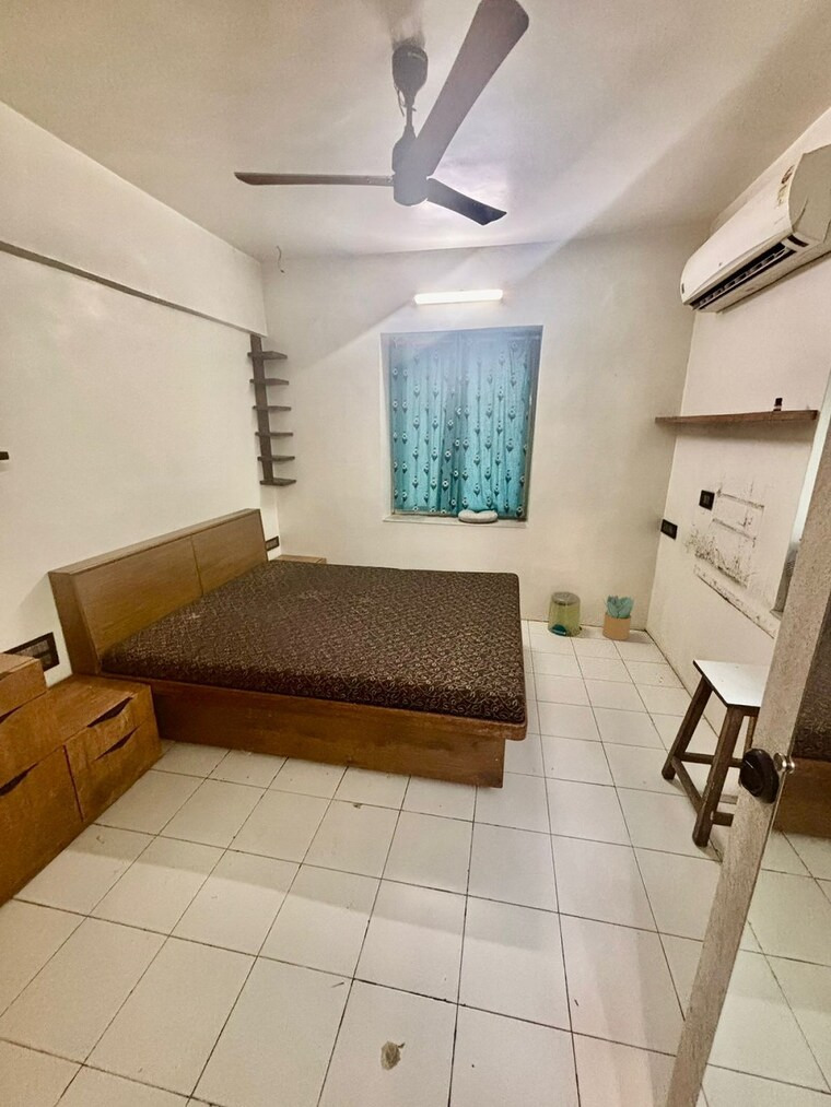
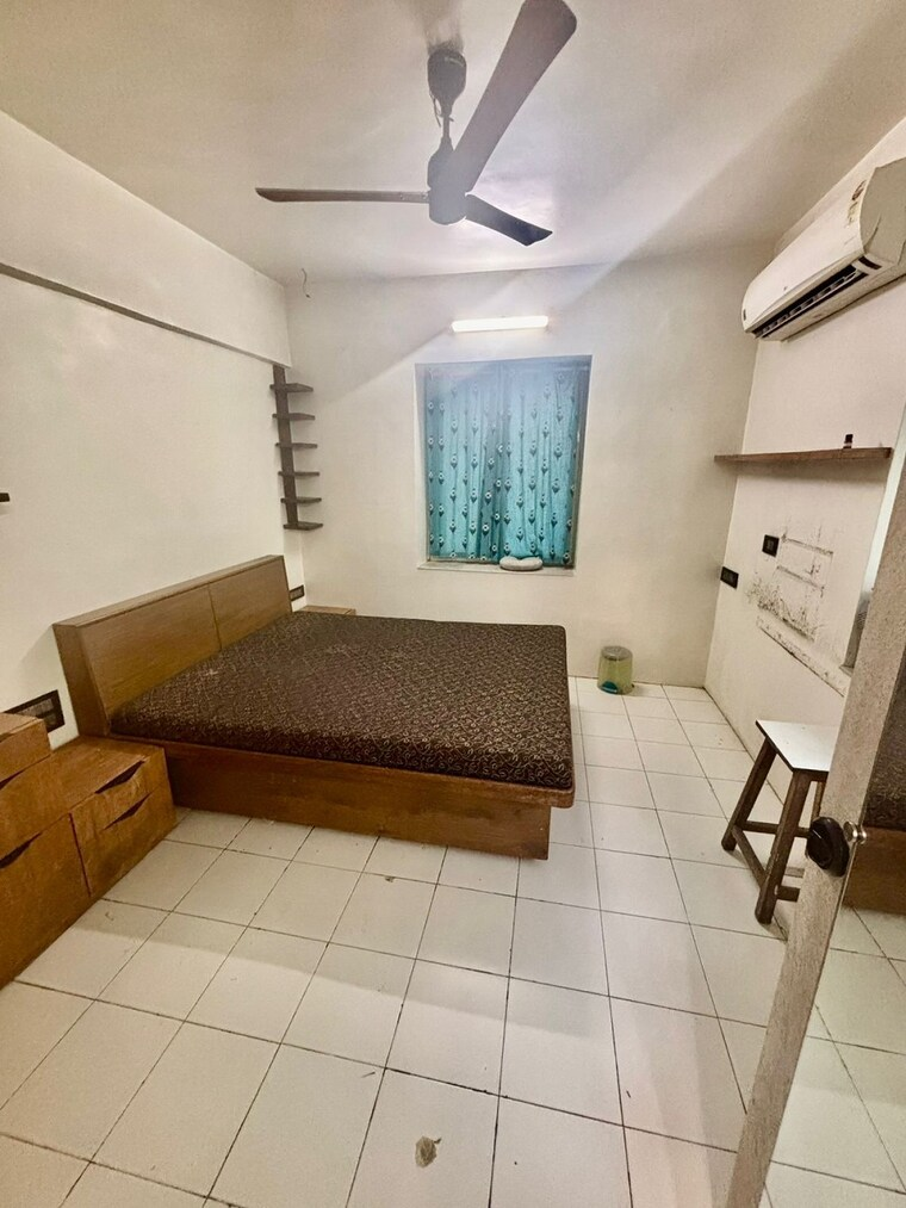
- potted plant (616, 616)
